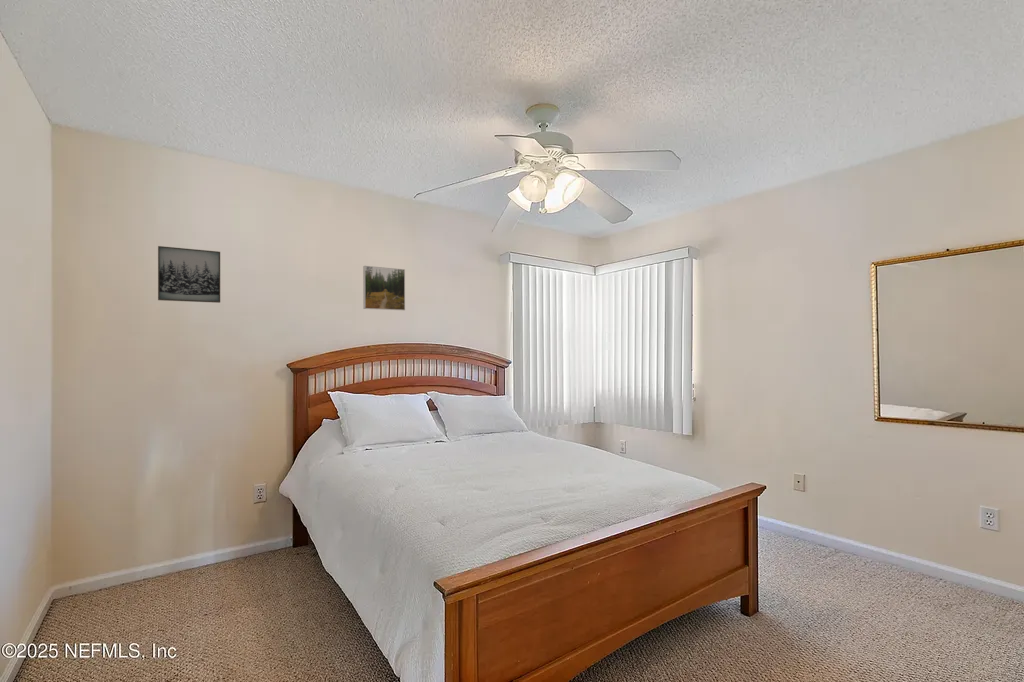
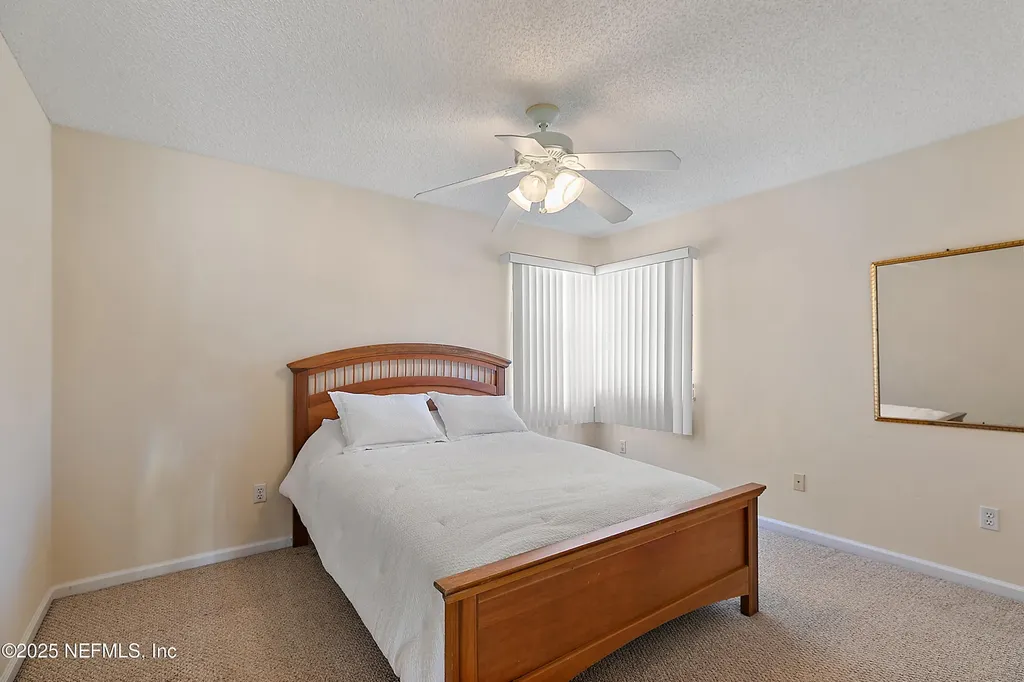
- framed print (384, 288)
- wall art (189, 275)
